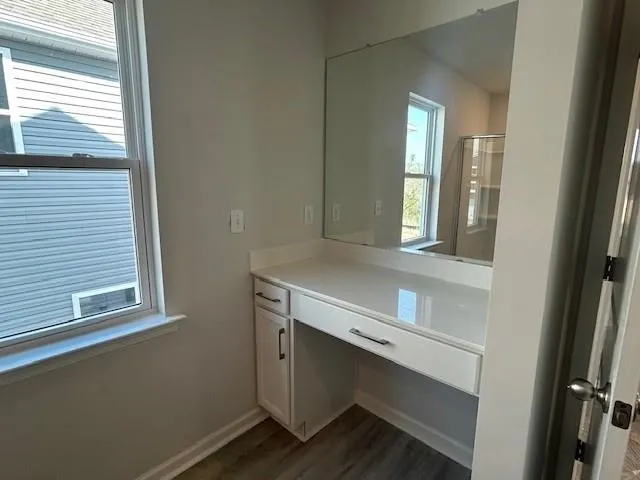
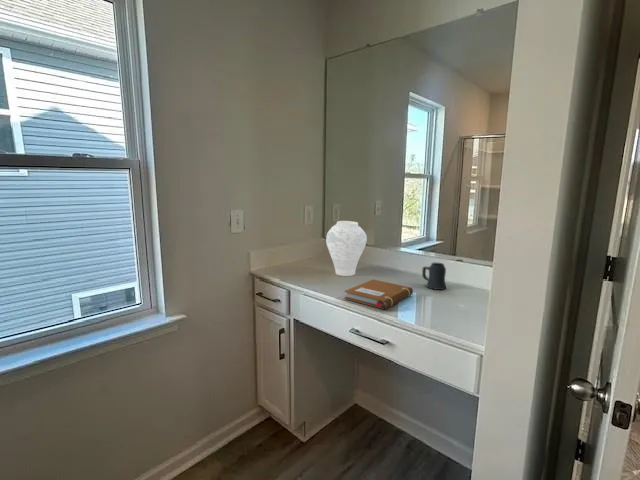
+ notebook (378, 293)
+ vase (346, 248)
+ mug (434, 274)
